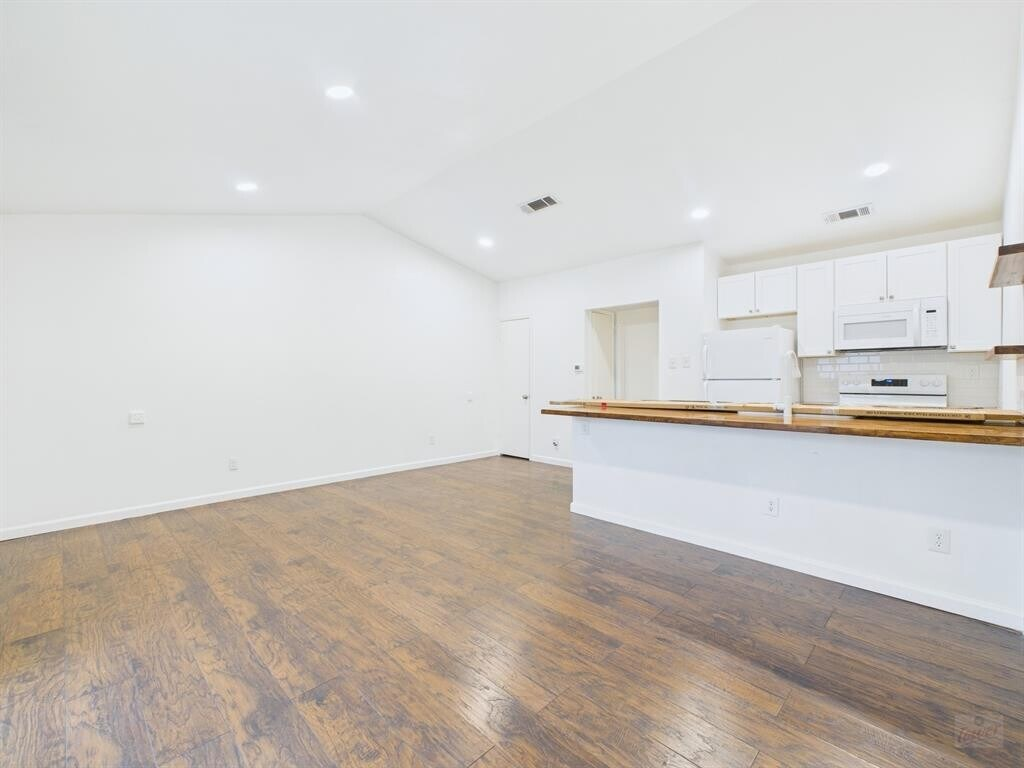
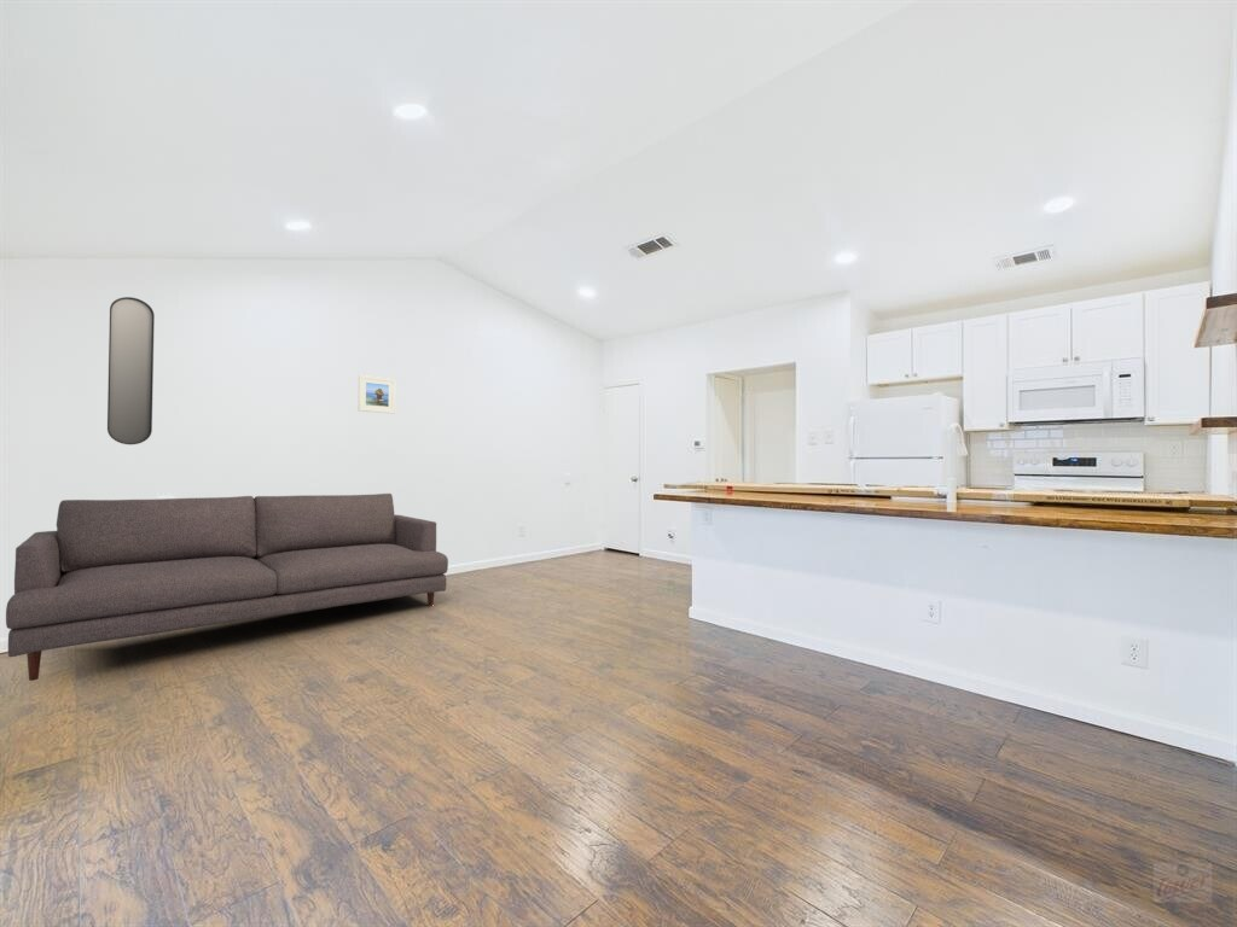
+ sofa (261, 560)
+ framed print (377, 395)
+ home mirror (130, 371)
